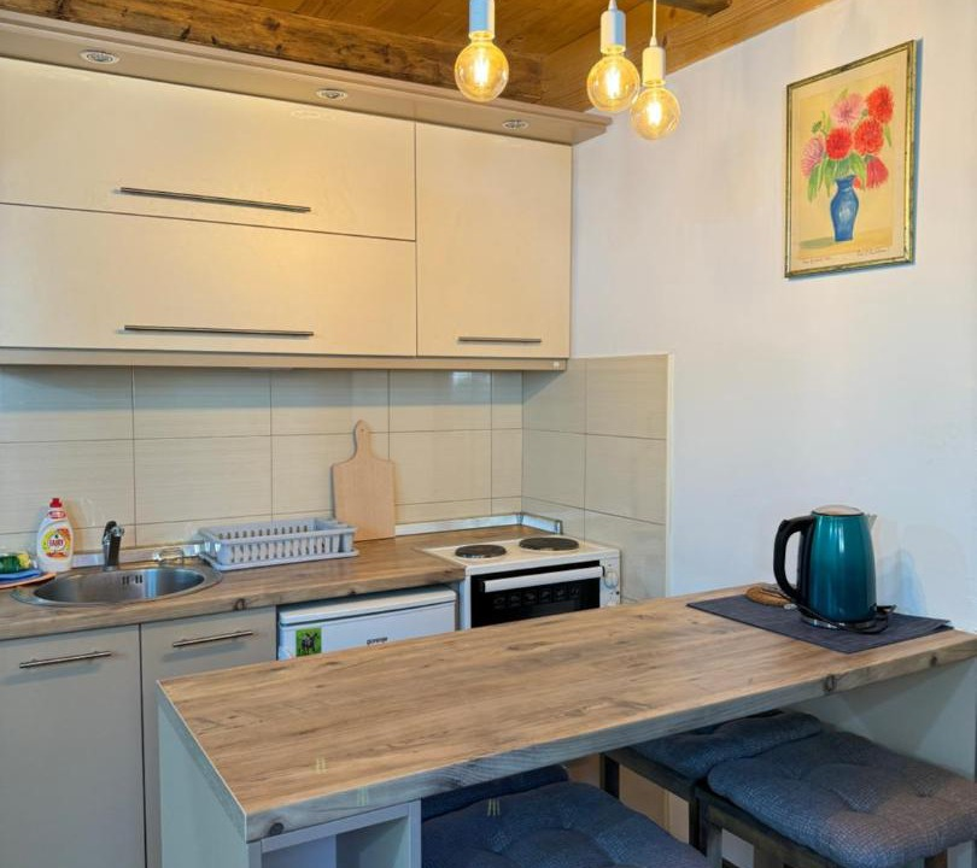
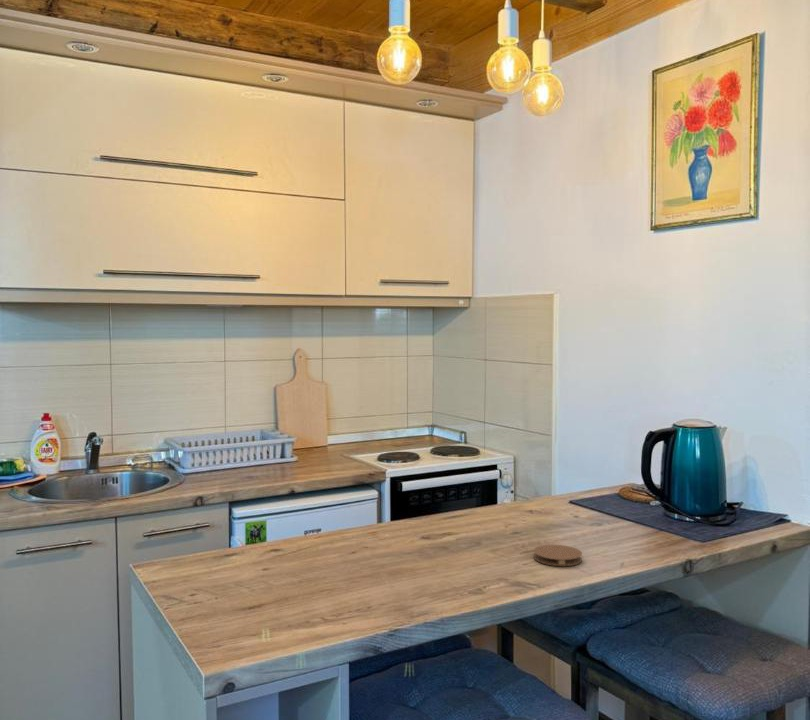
+ coaster (557, 554)
